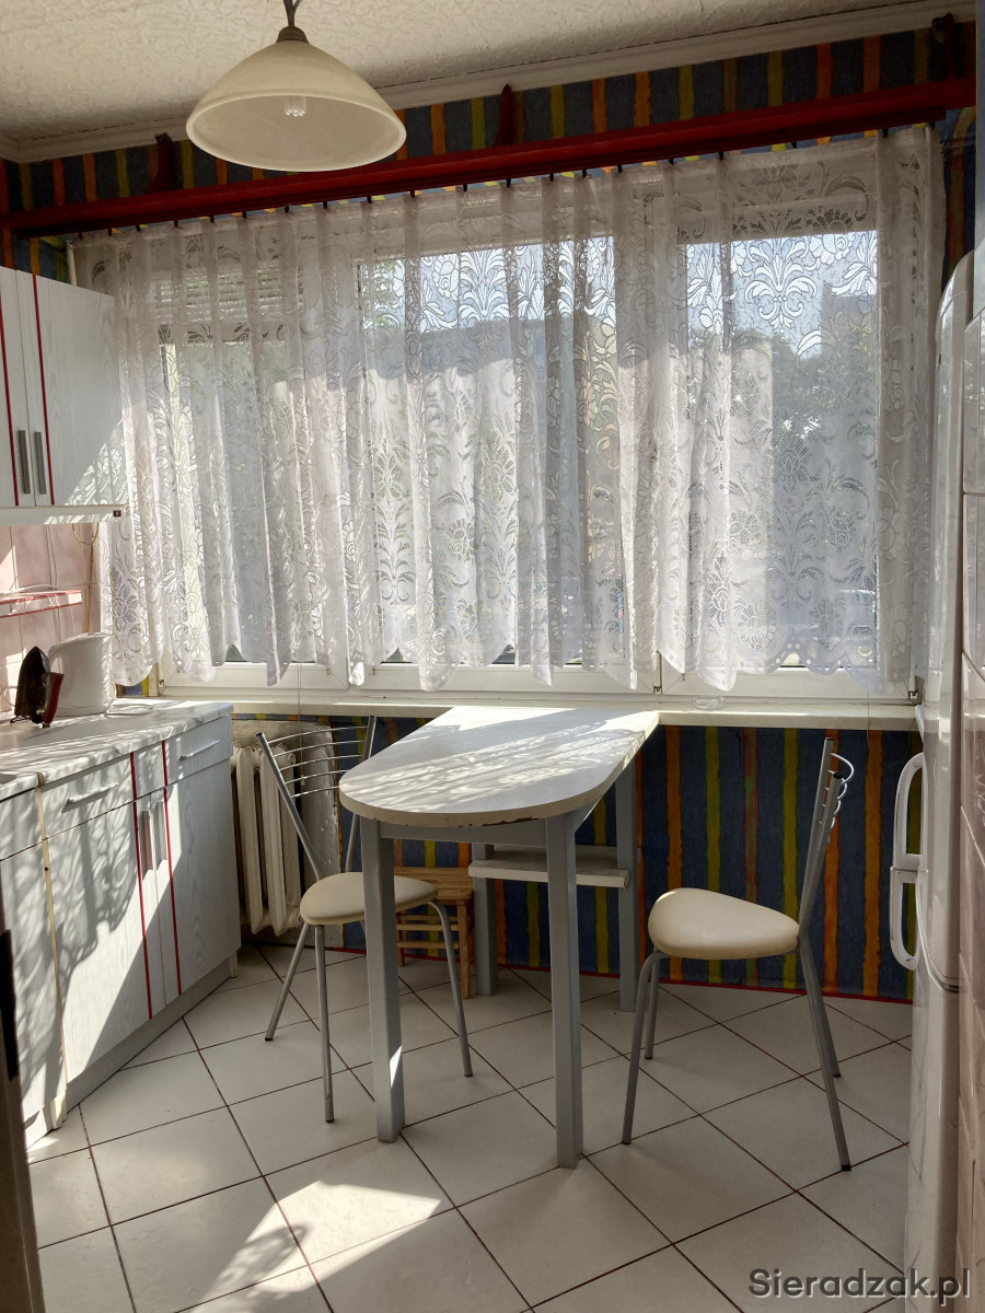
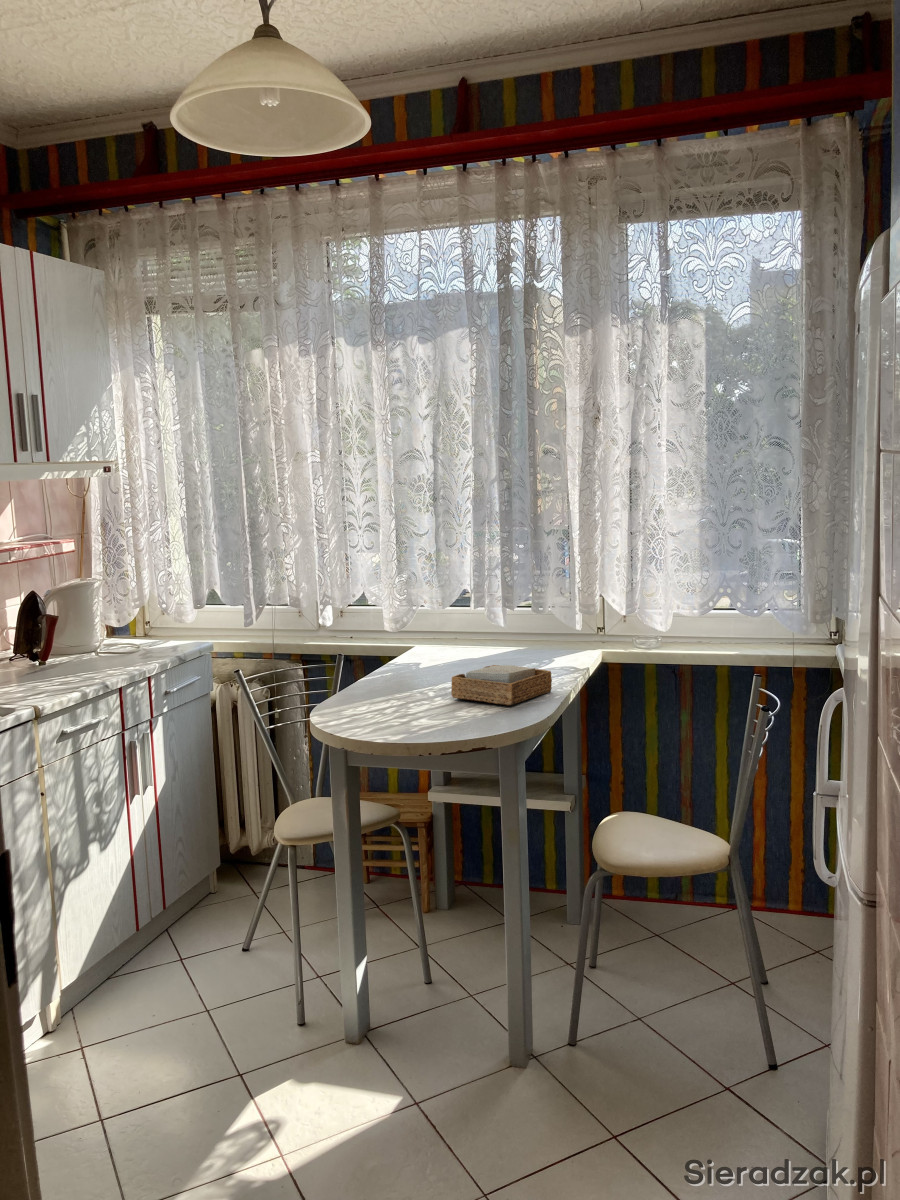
+ napkin holder (502, 681)
